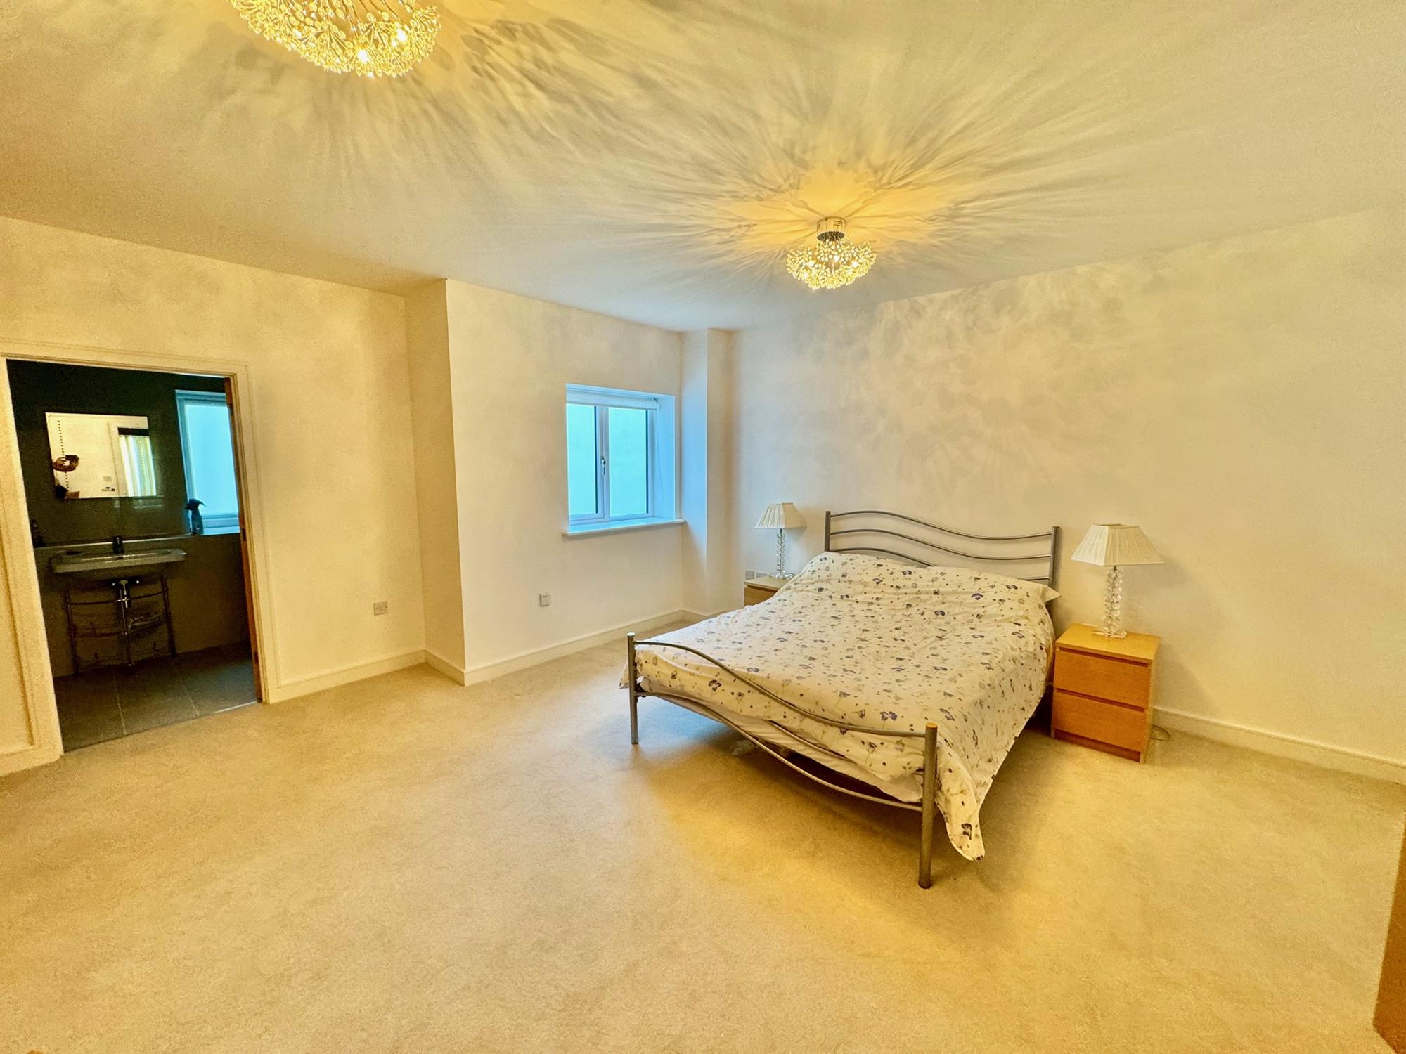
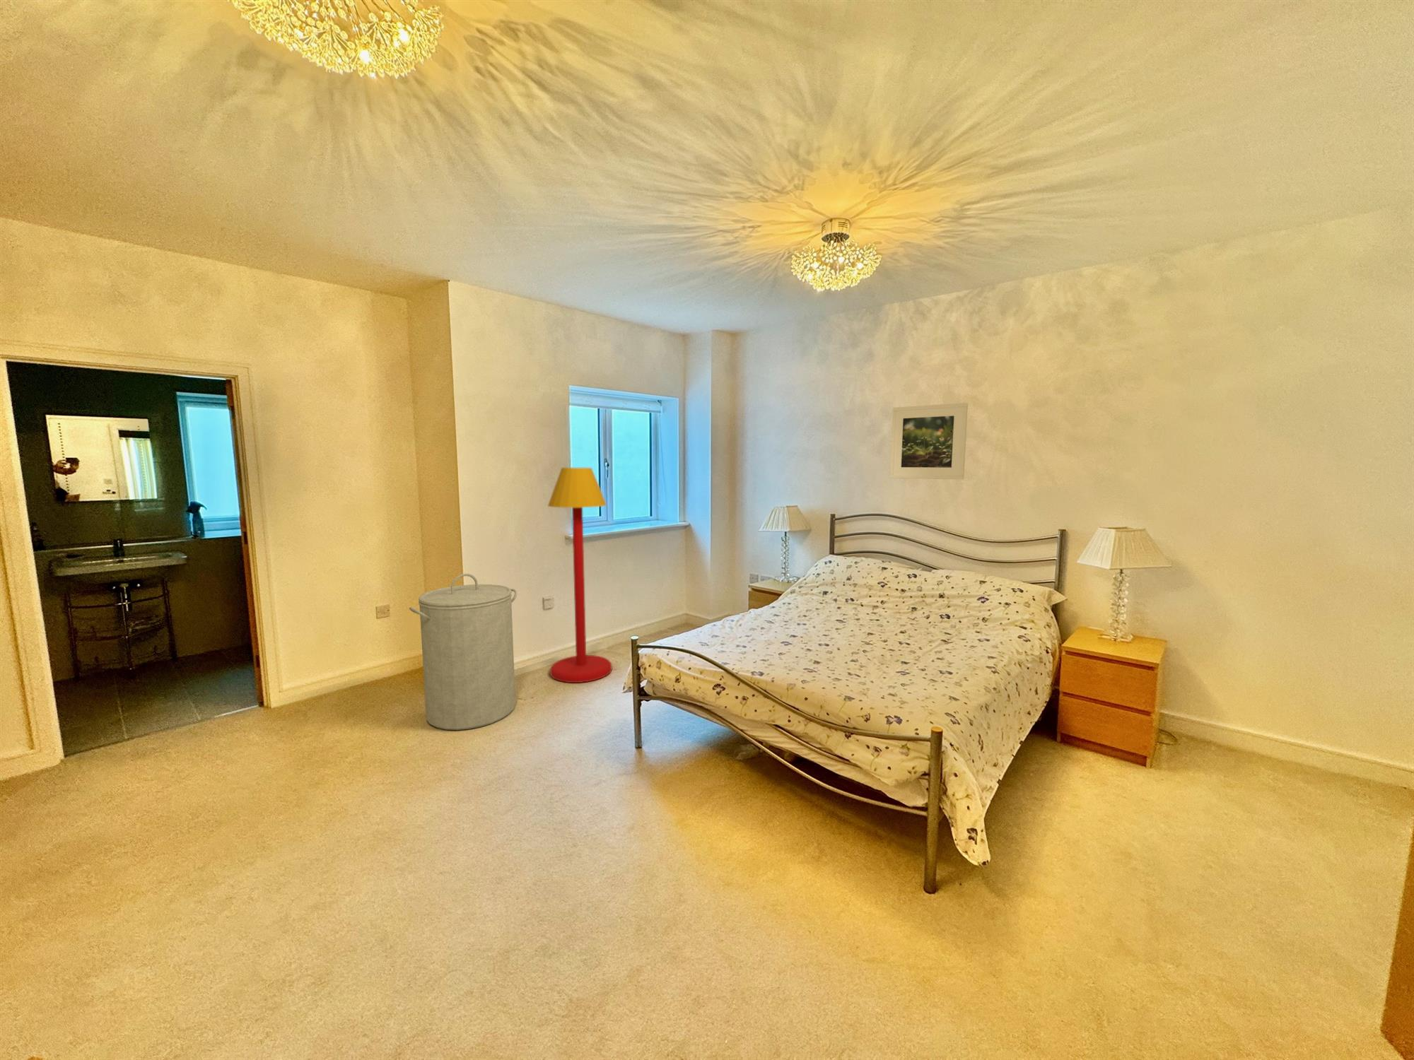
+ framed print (926, 442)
+ laundry hamper (469, 644)
+ floor lamp (579, 571)
